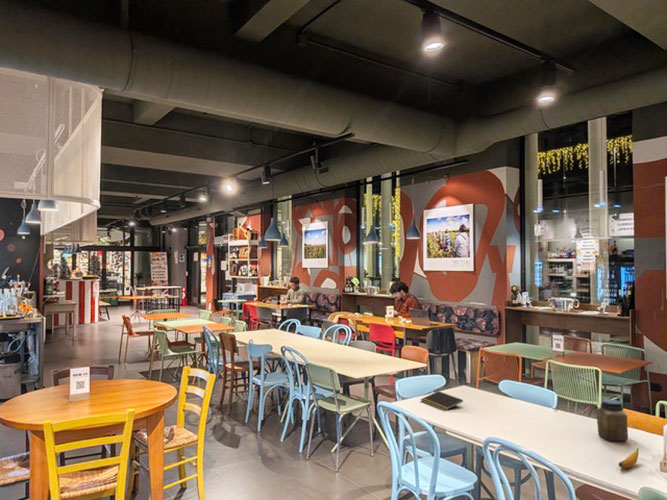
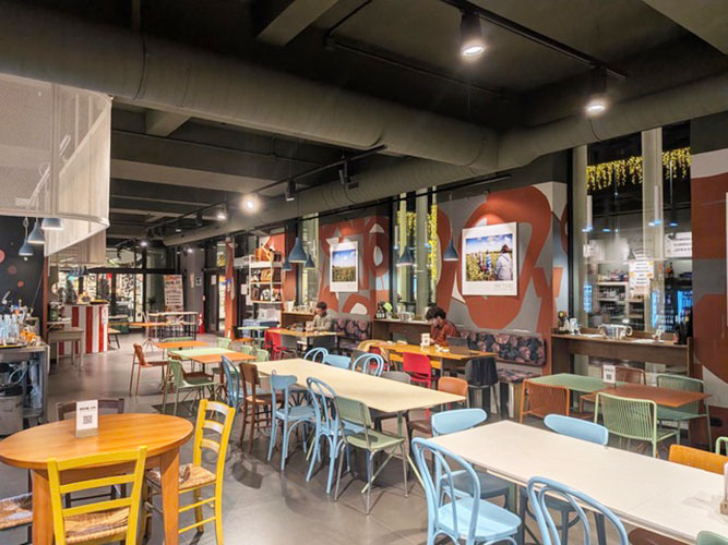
- notepad (441, 400)
- banana (629, 459)
- jar (612, 419)
